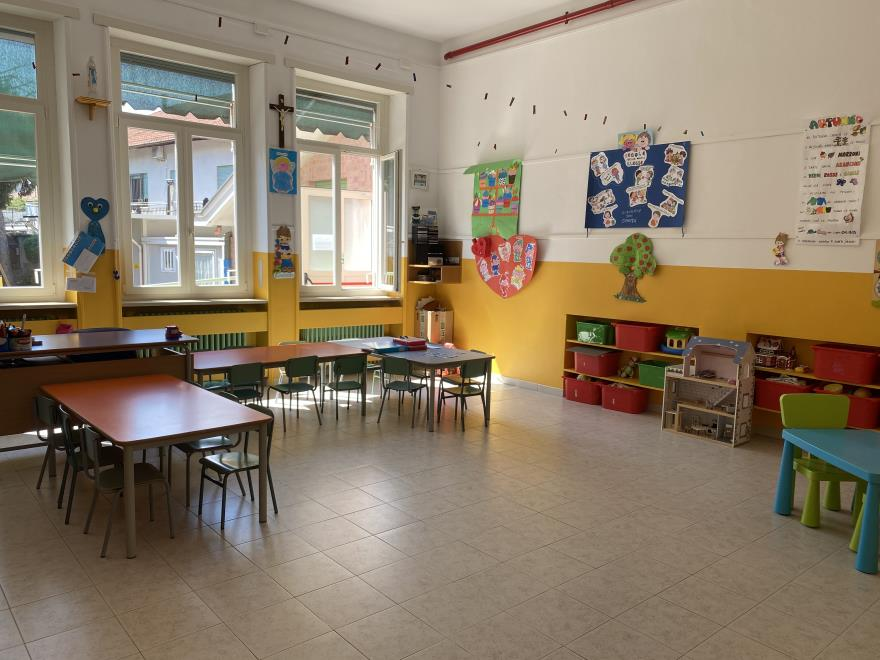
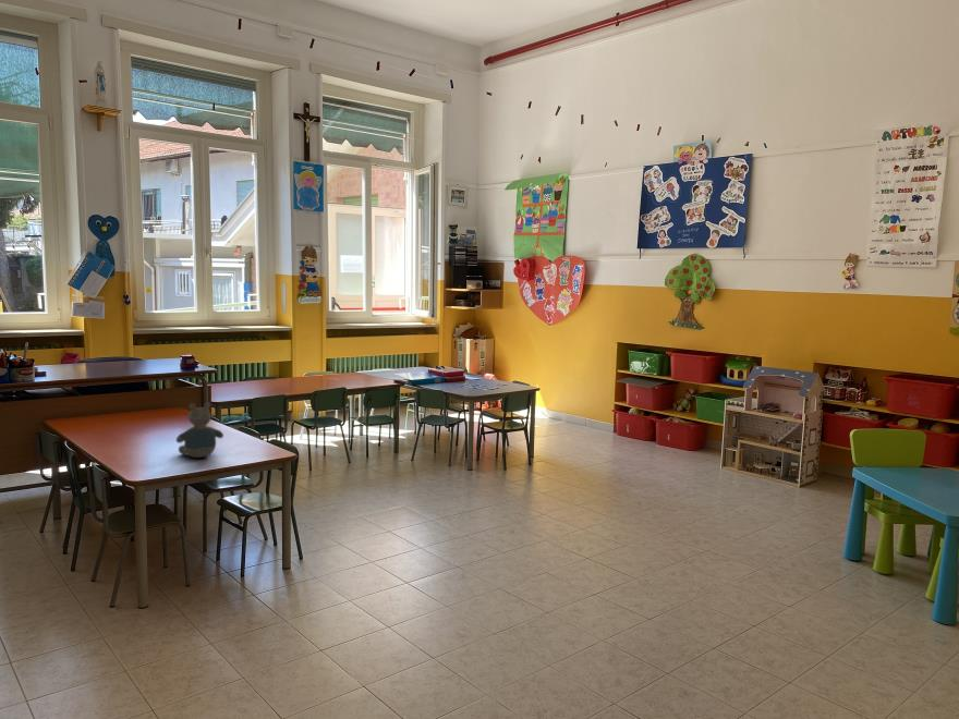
+ stuffed animal (197, 428)
